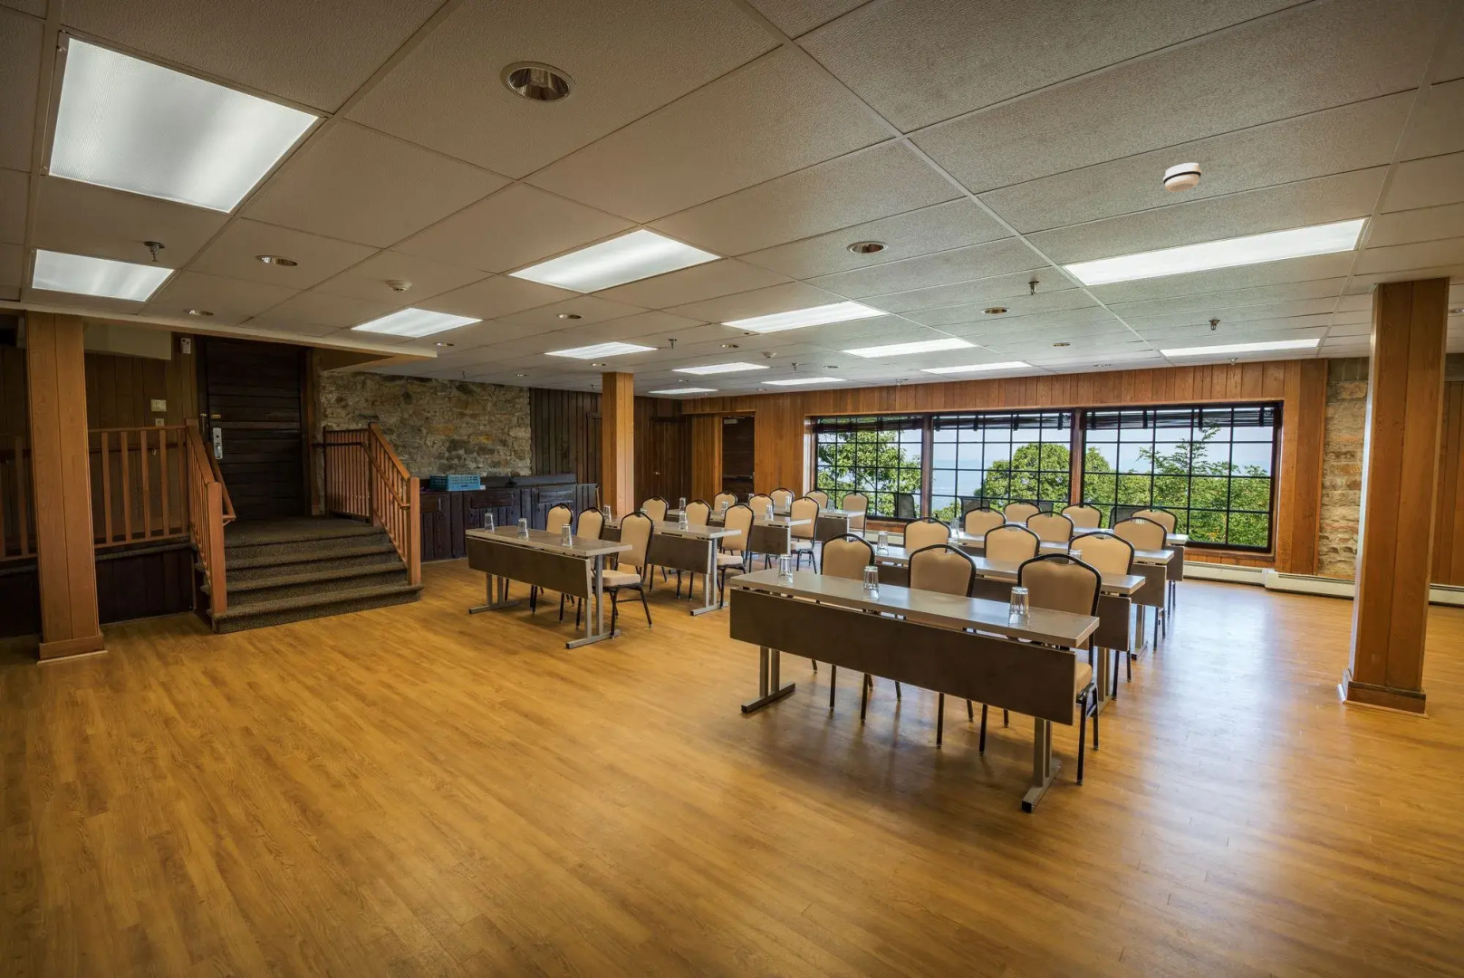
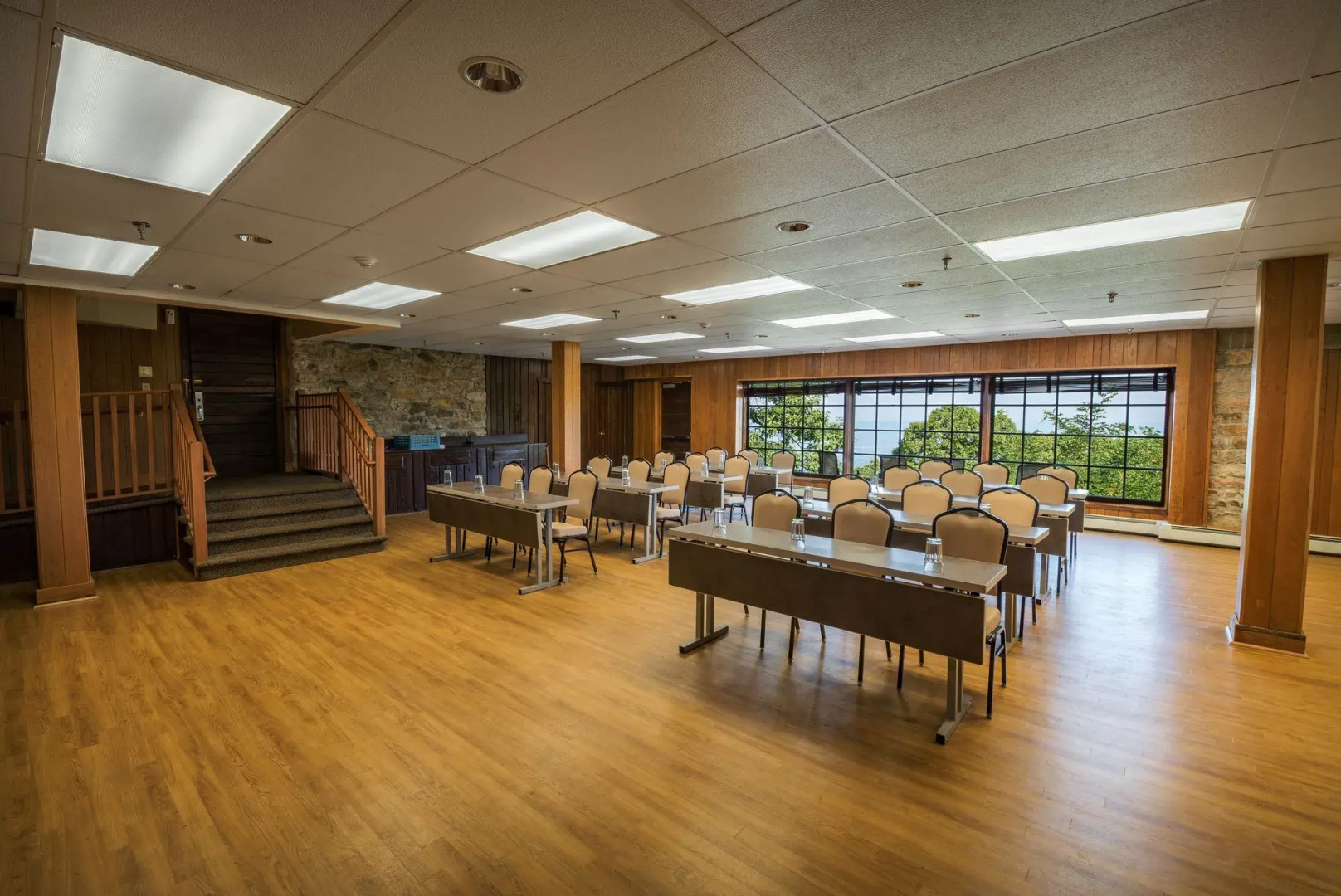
- smoke detector (1181, 178)
